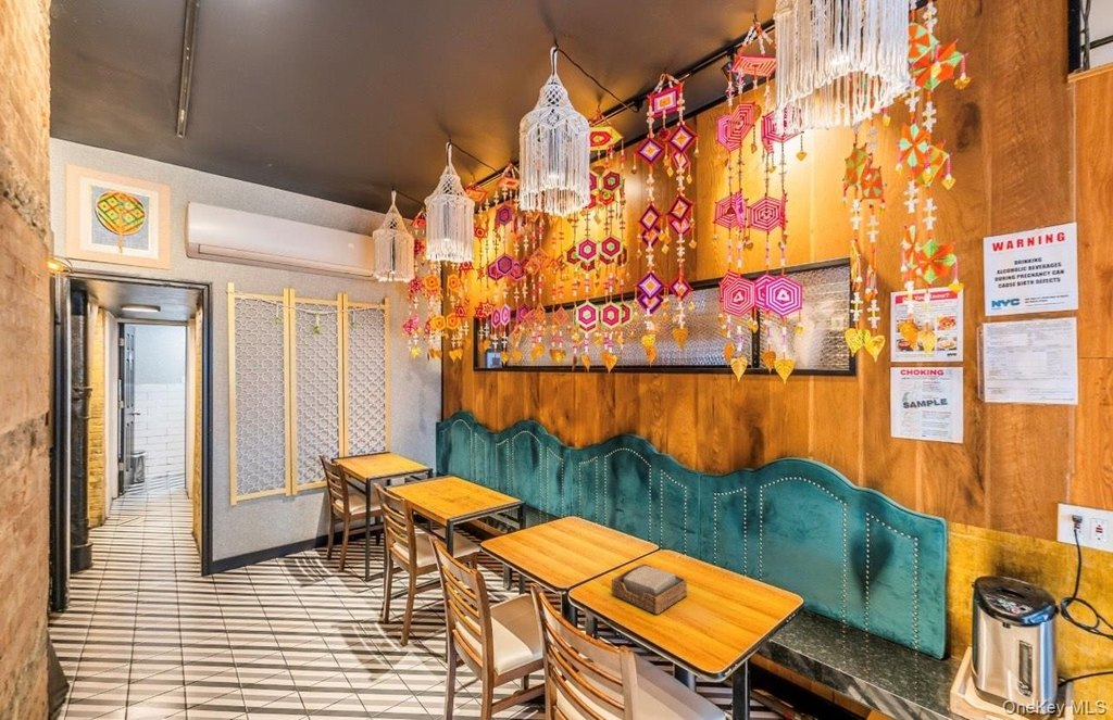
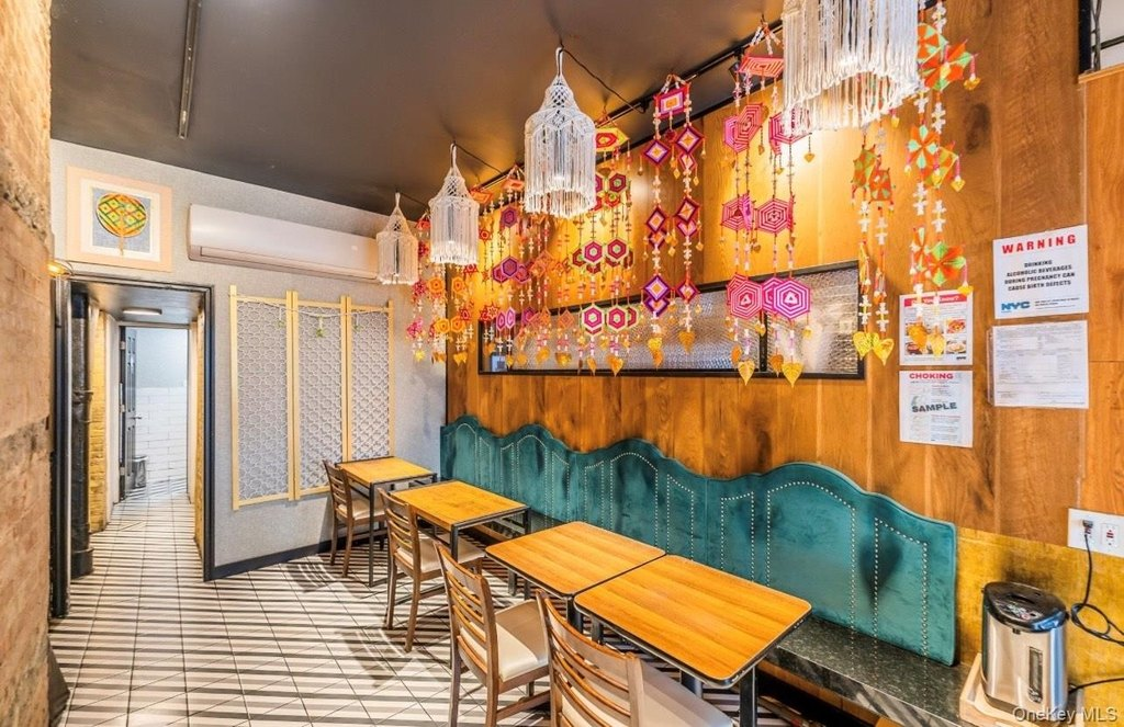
- napkin holder (649, 584)
